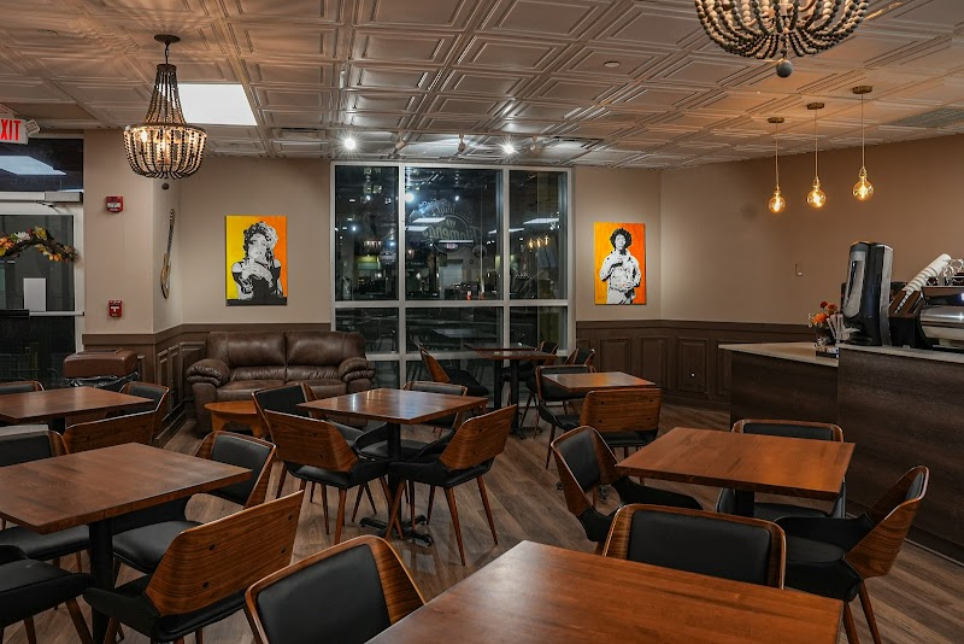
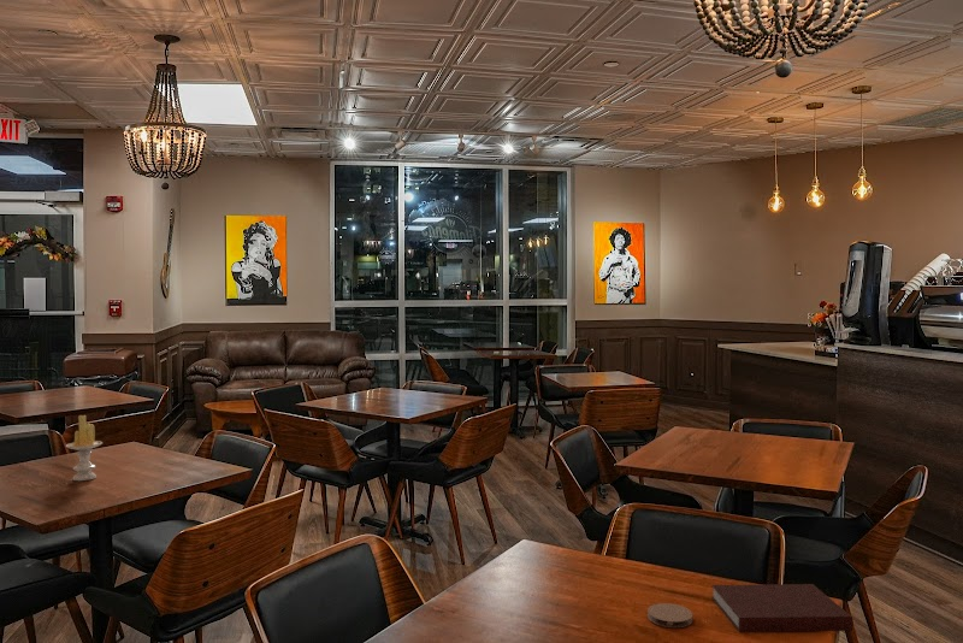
+ candle (83, 446)
+ notebook (778, 606)
+ coaster (669, 614)
